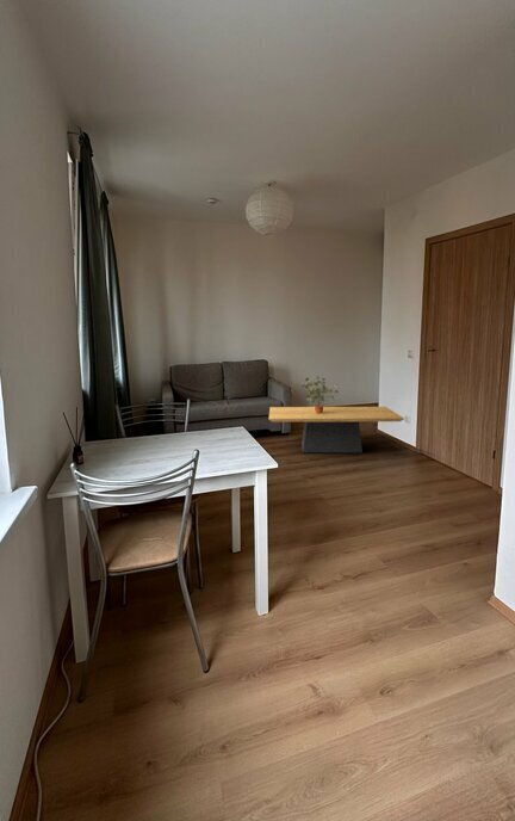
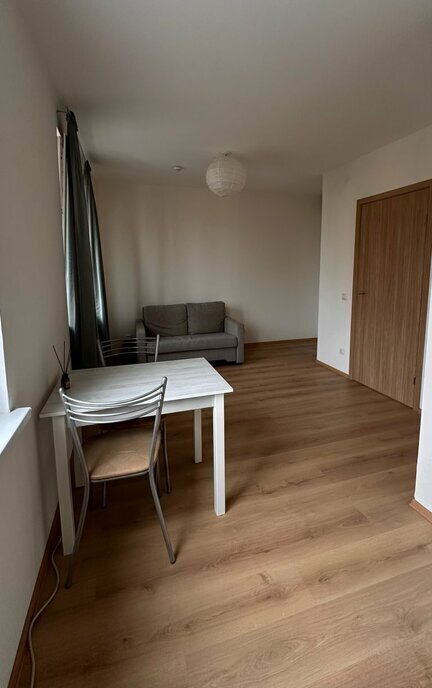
- coffee table (330, 430)
- potted plant (318, 394)
